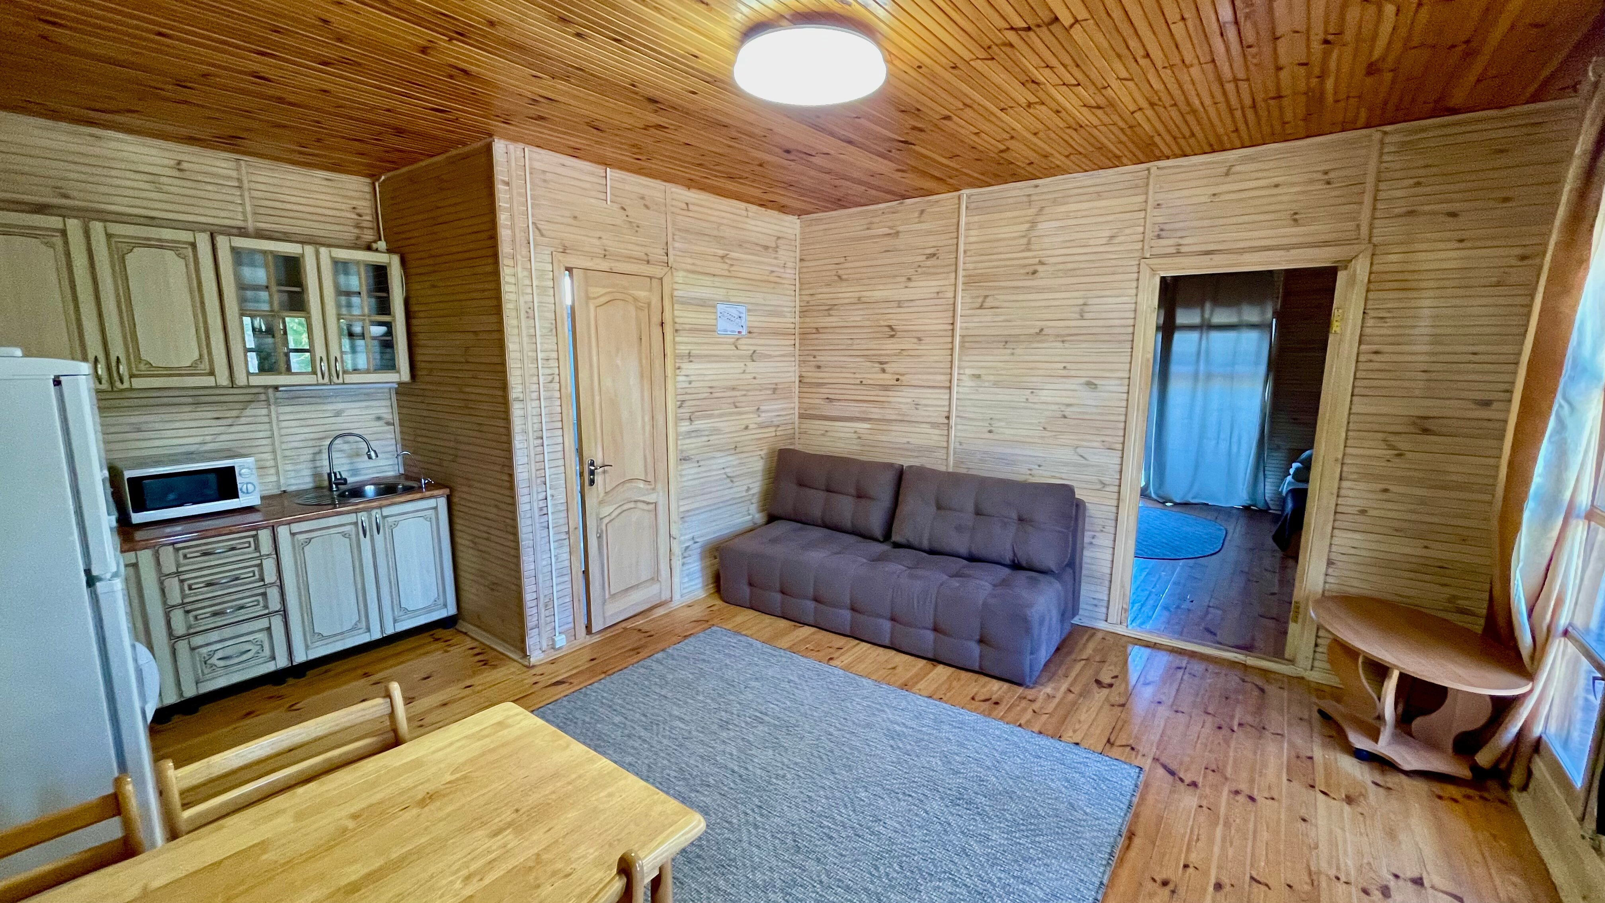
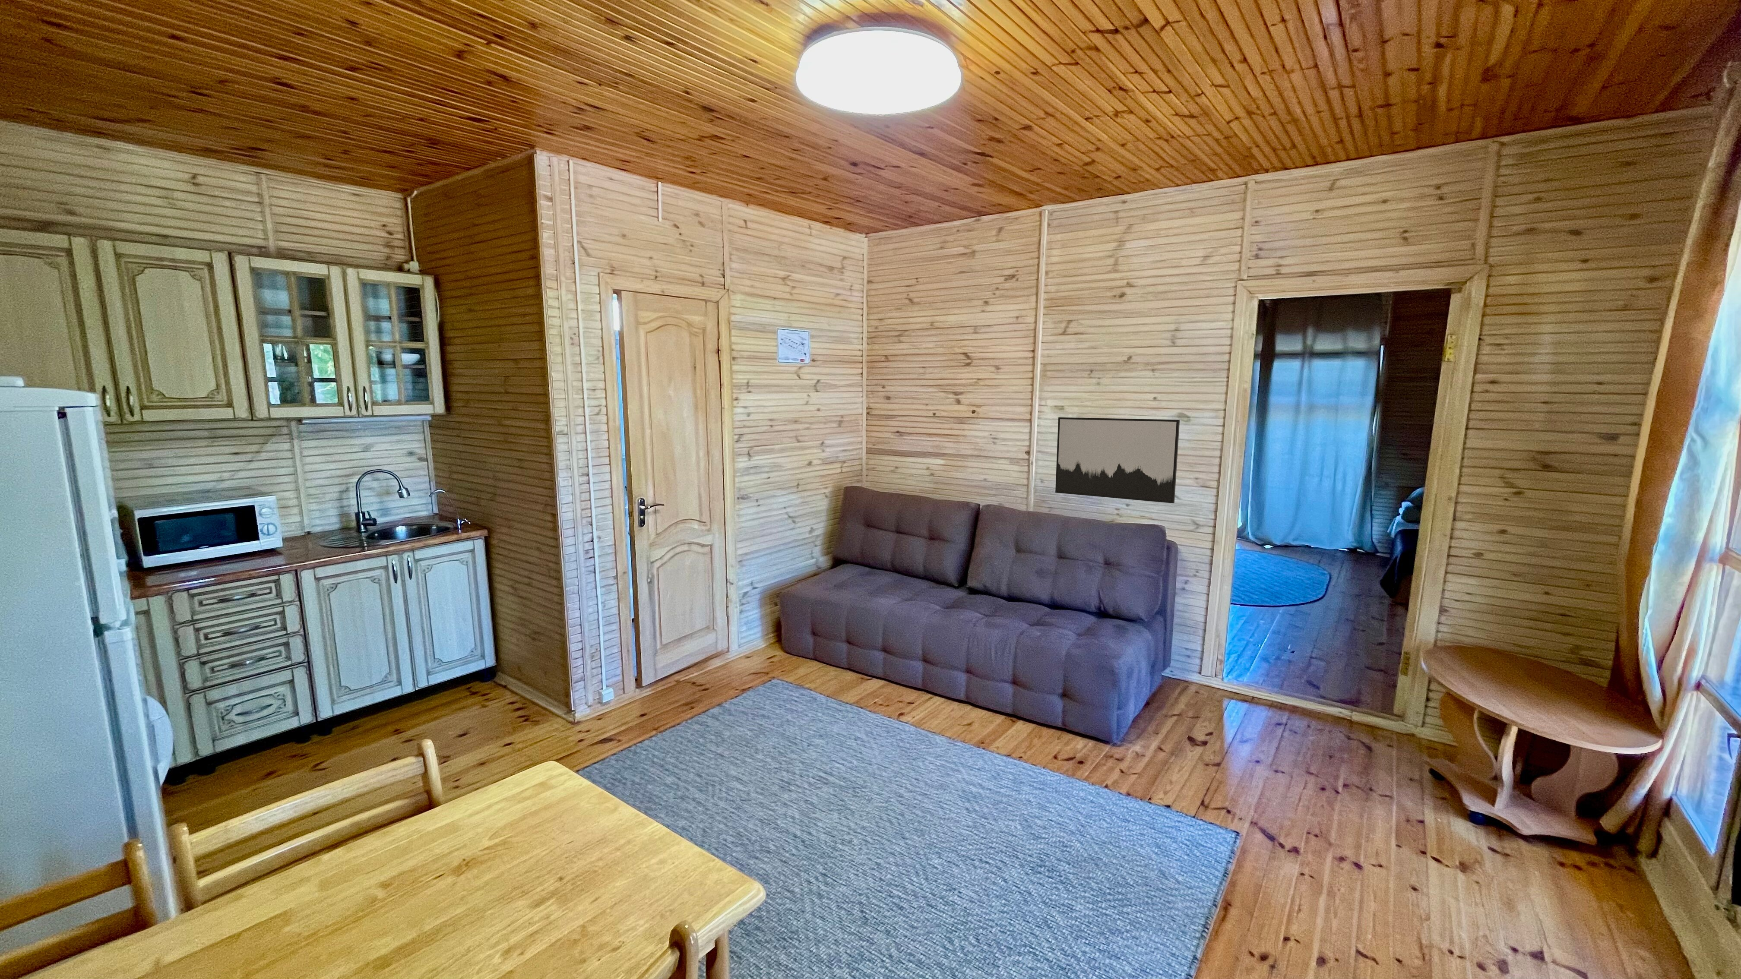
+ wall art (1113, 458)
